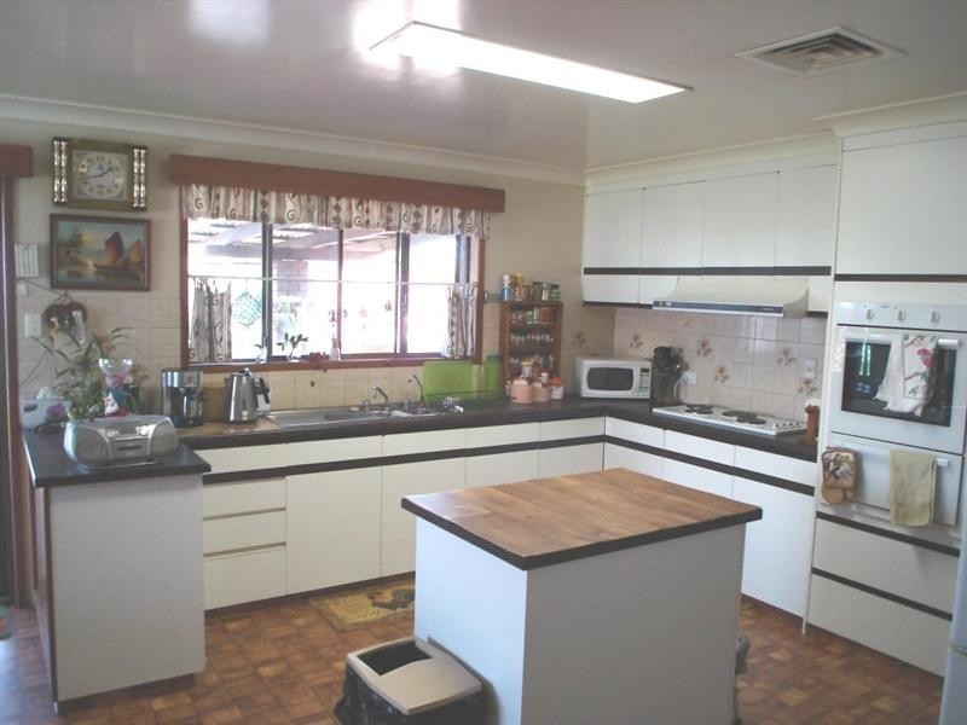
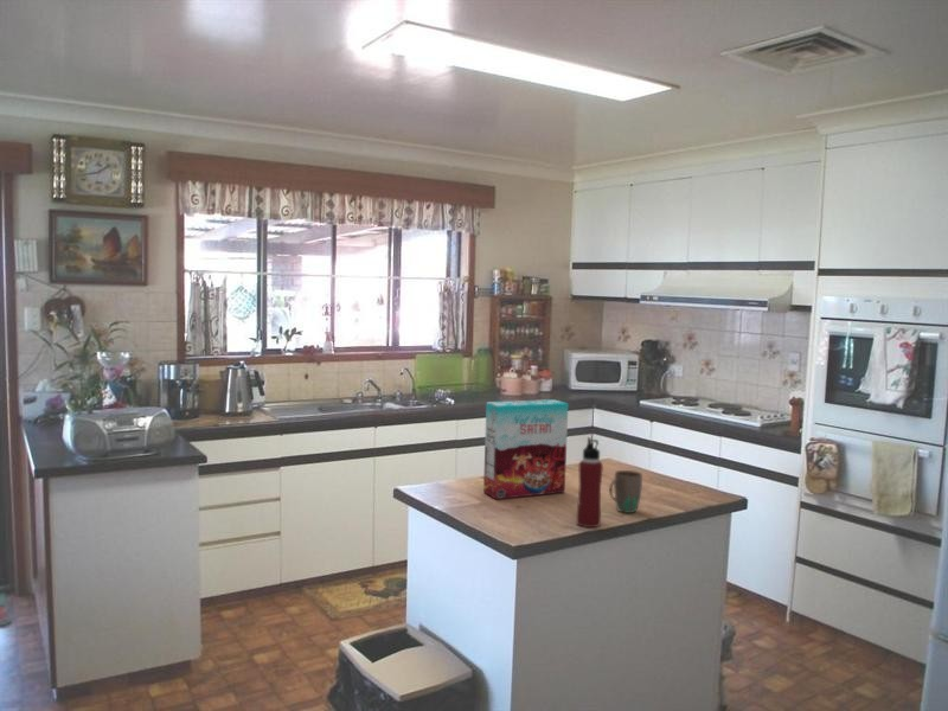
+ mug (623, 492)
+ water bottle (590, 481)
+ cereal box (525, 447)
